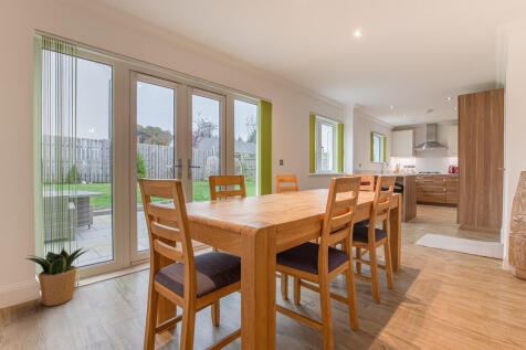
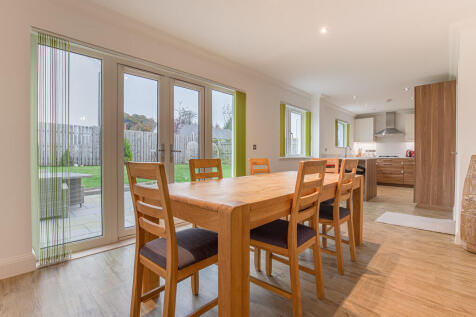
- potted plant (59, 275)
